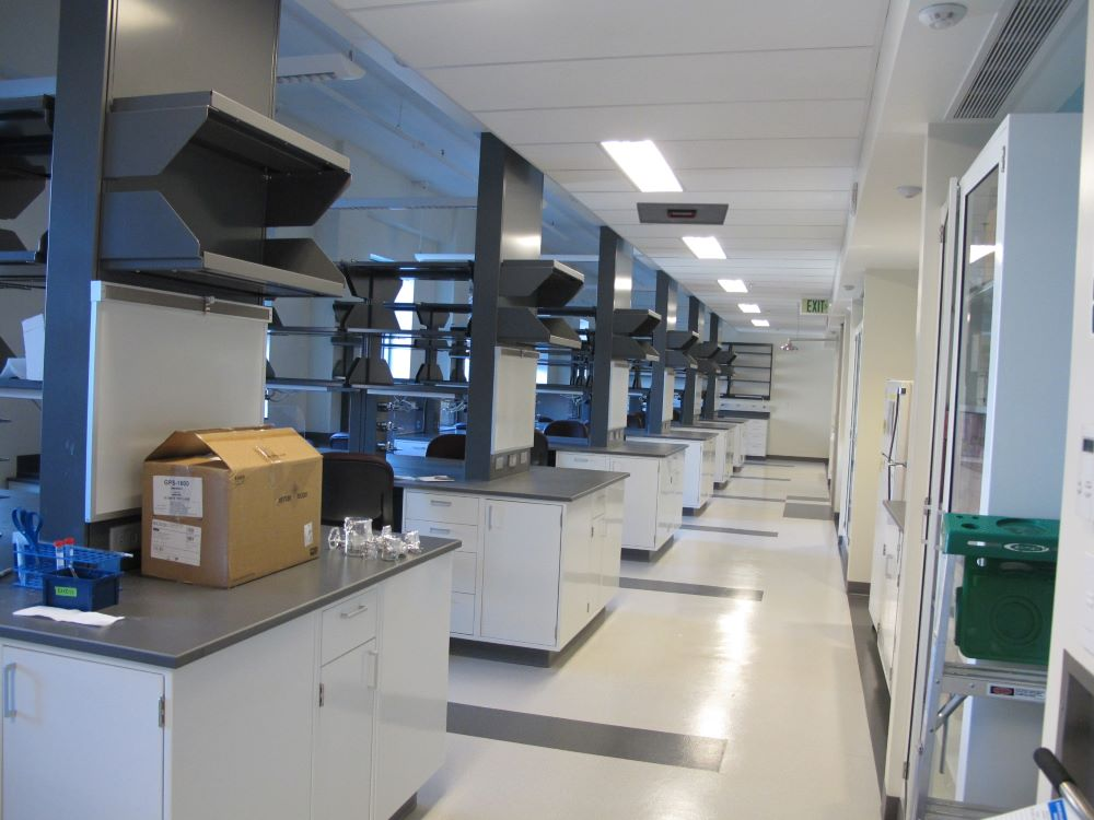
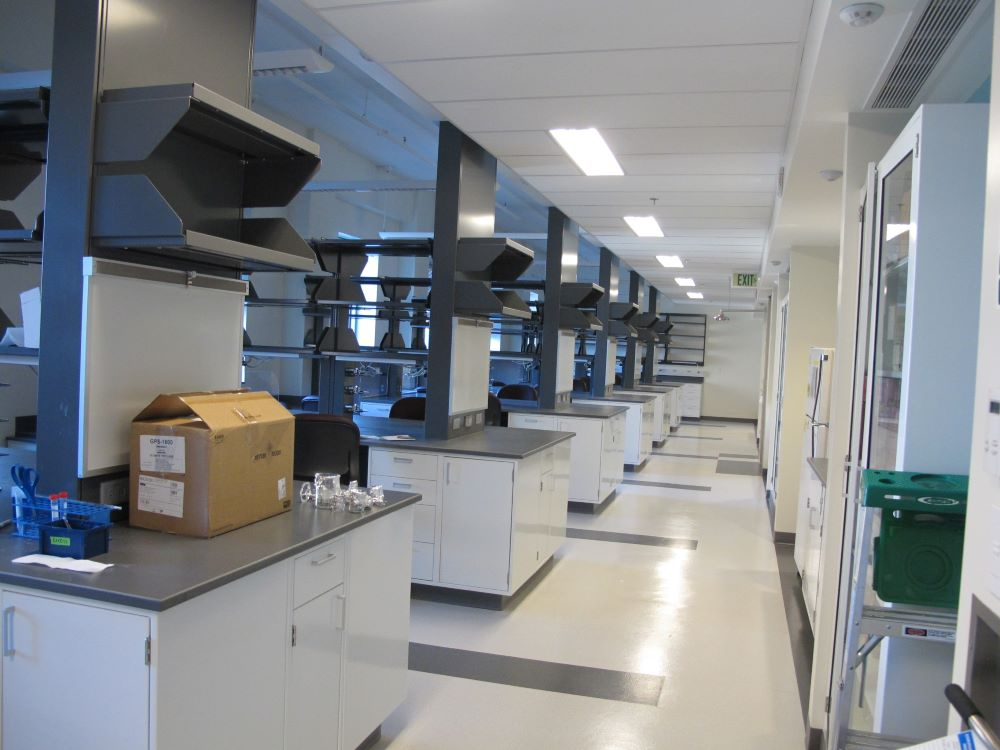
- ceiling vent (682, 213)
